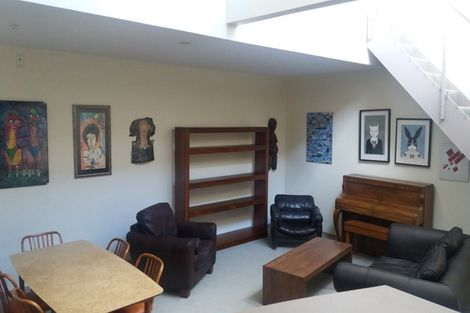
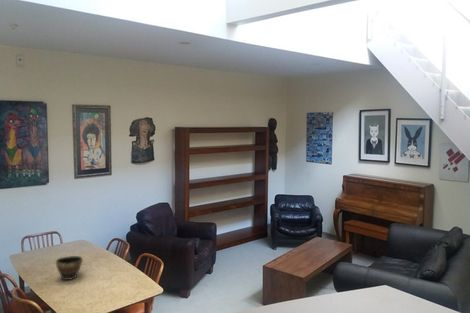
+ bowl (69, 268)
